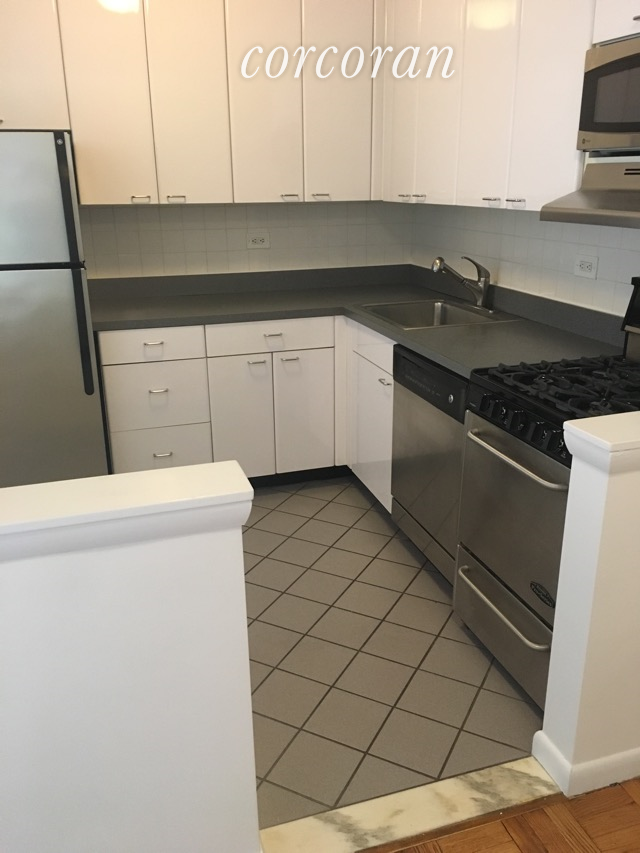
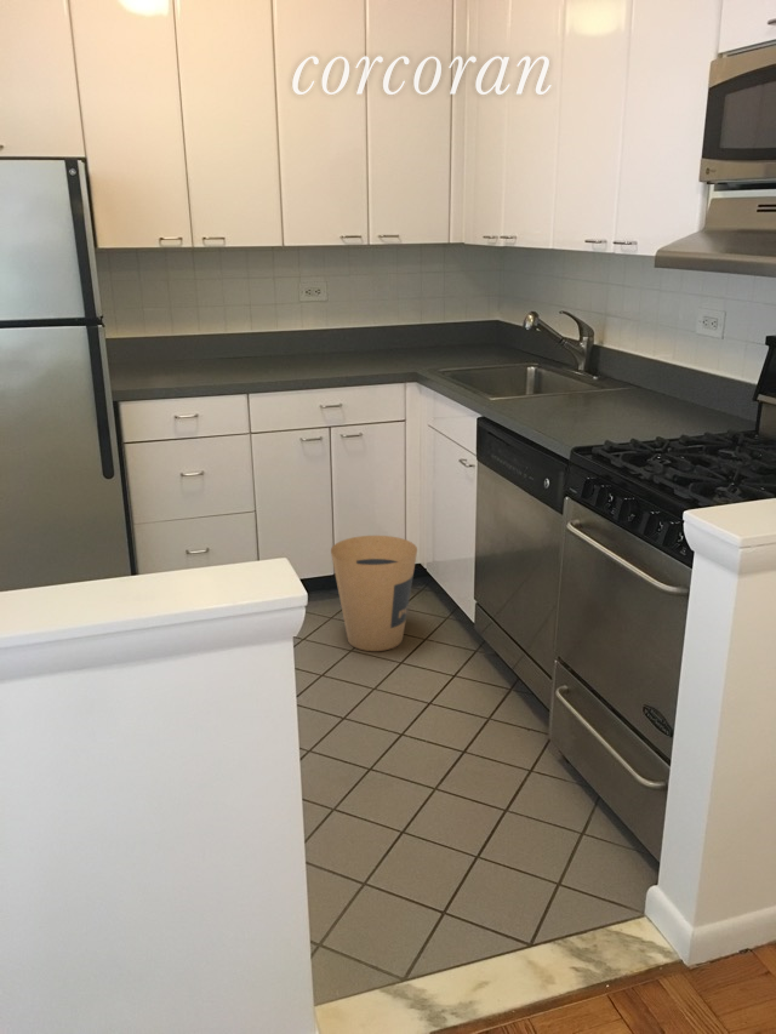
+ trash can (375, 594)
